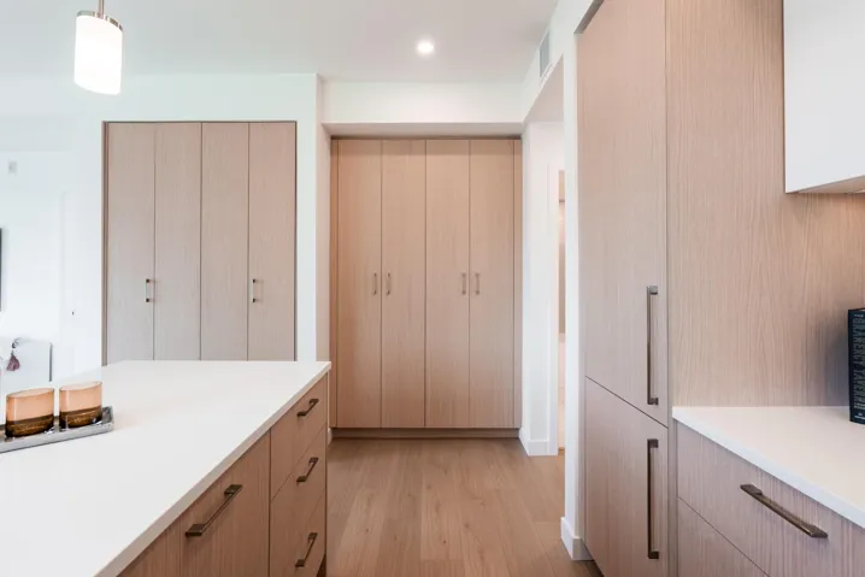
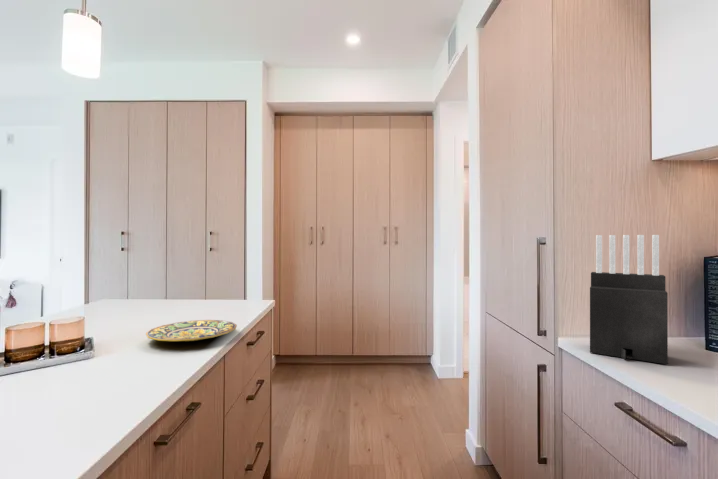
+ plate (193, 333)
+ knife block (626, 294)
